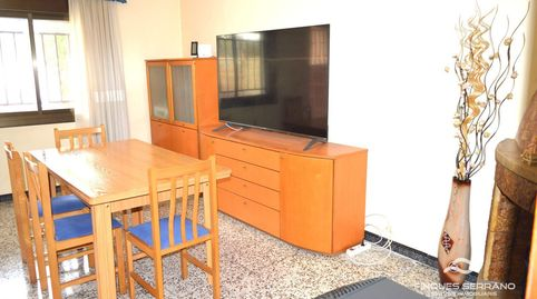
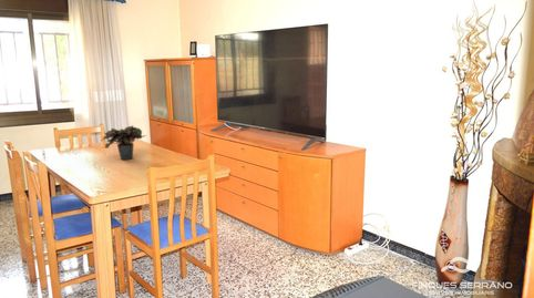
+ potted plant (124, 143)
